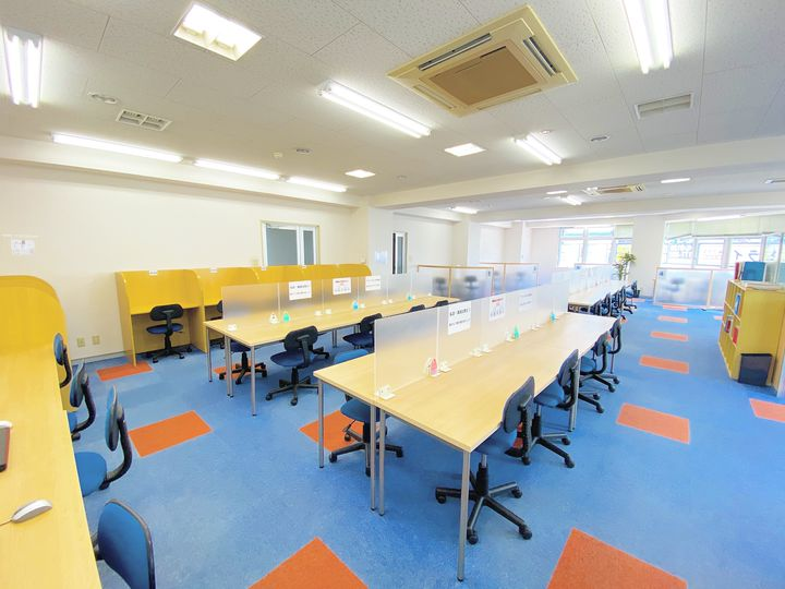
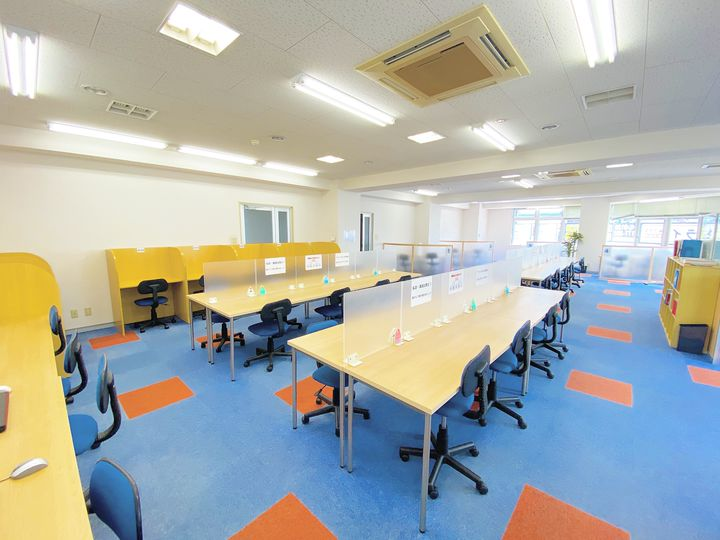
- calendar (22, 244)
